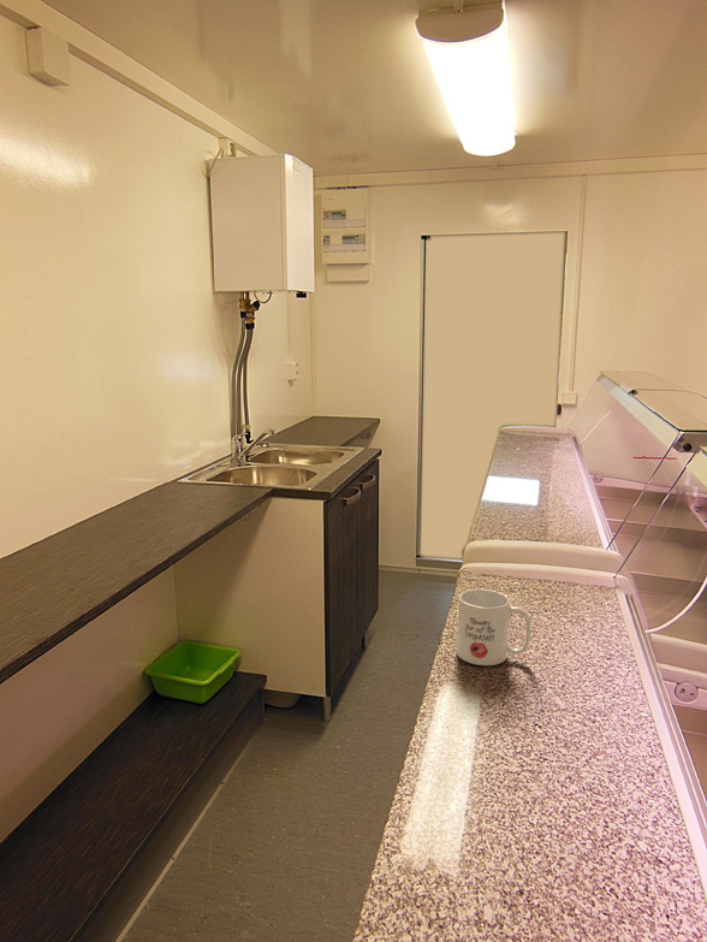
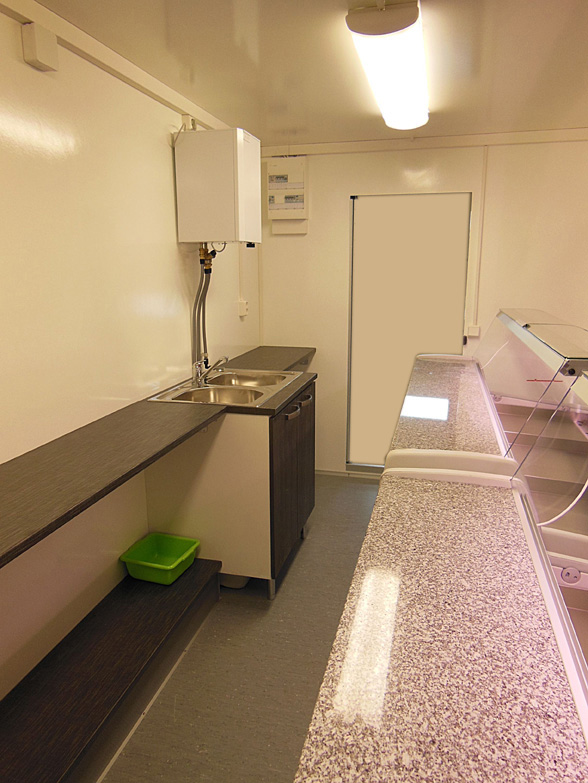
- mug (493, 627)
